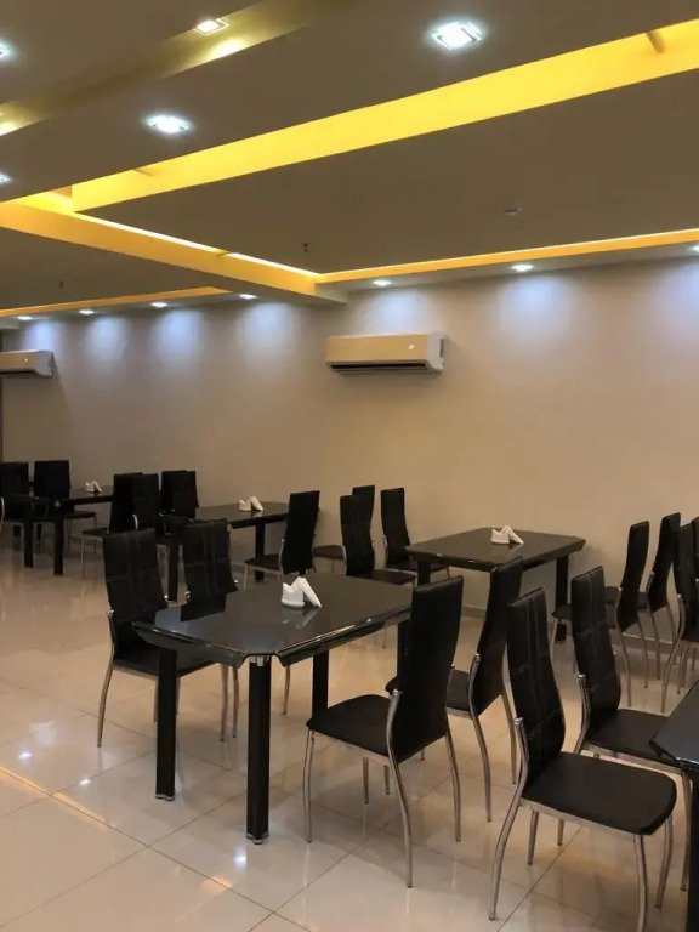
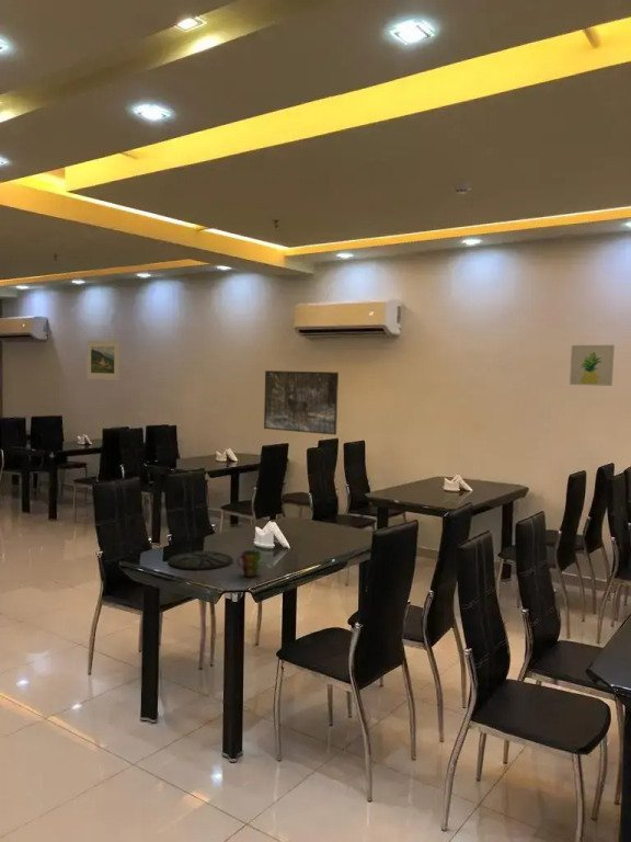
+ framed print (102, 360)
+ wall art (592, 365)
+ plate (200, 557)
+ cup (248, 564)
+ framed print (299, 401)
